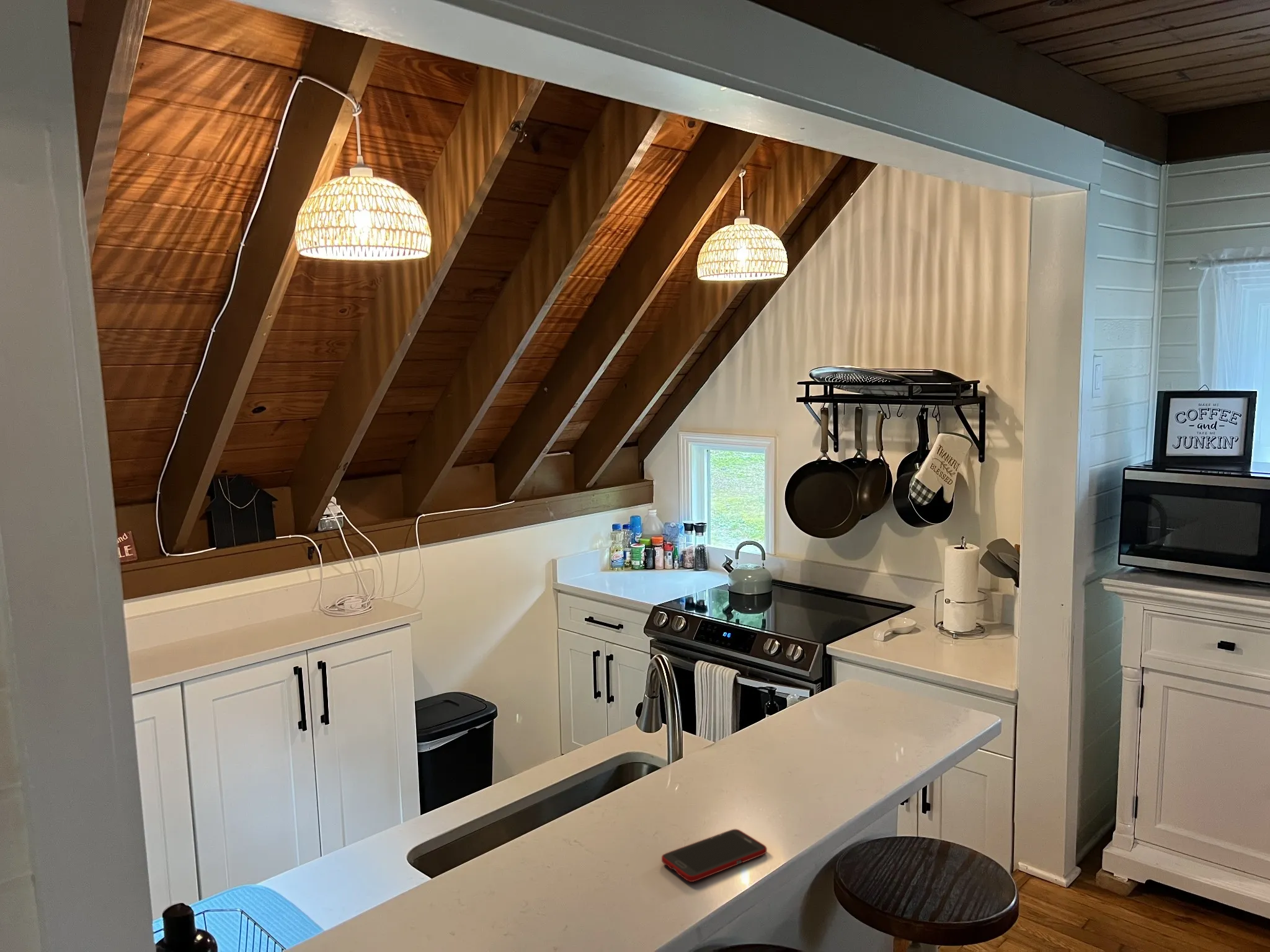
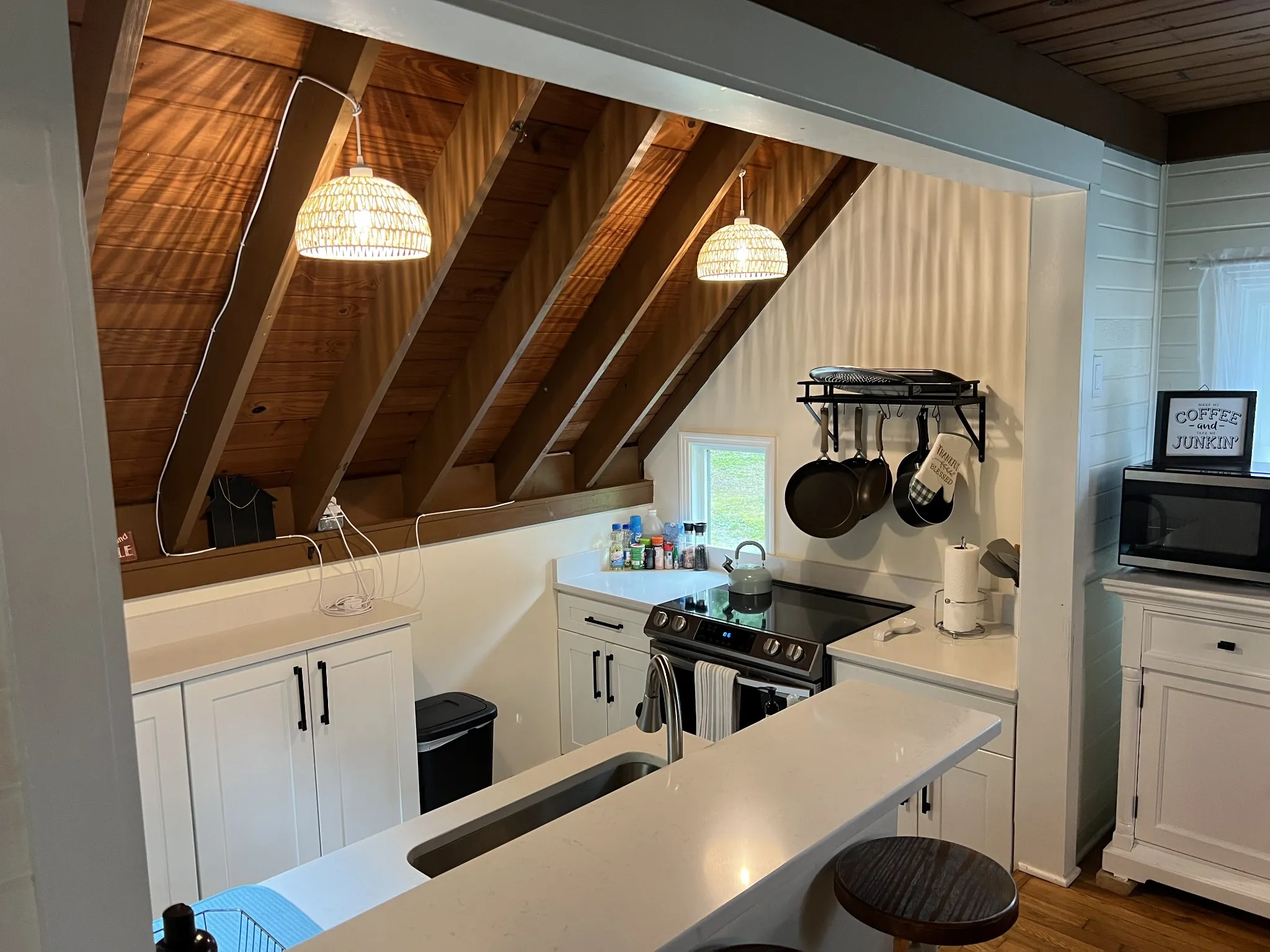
- cell phone (714, 854)
